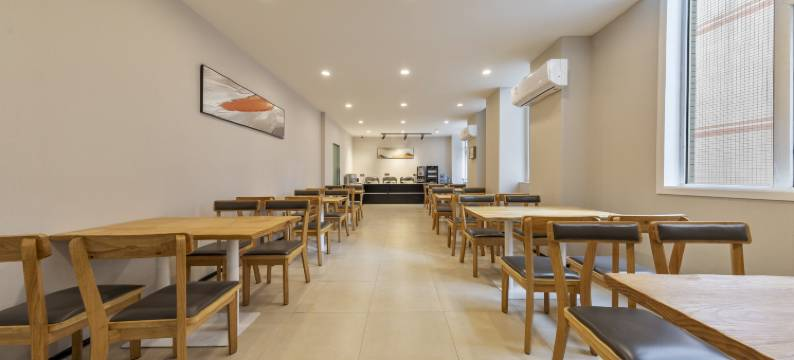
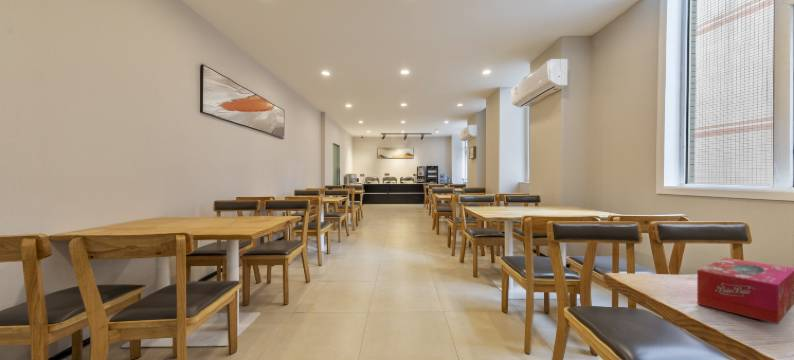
+ tissue box (747, 285)
